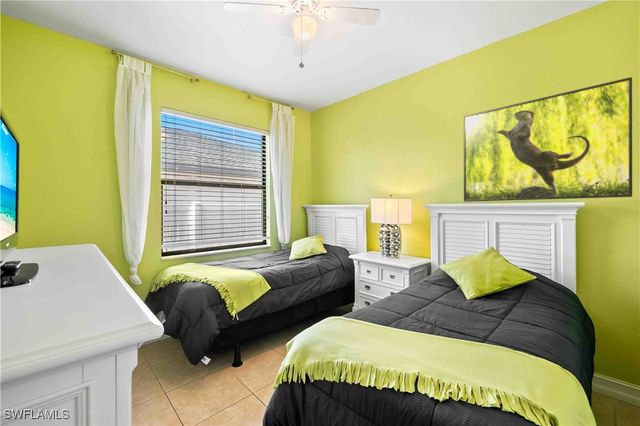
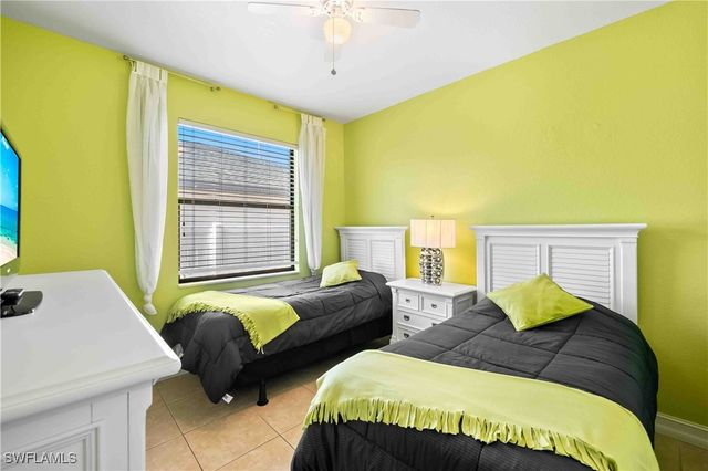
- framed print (534, 149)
